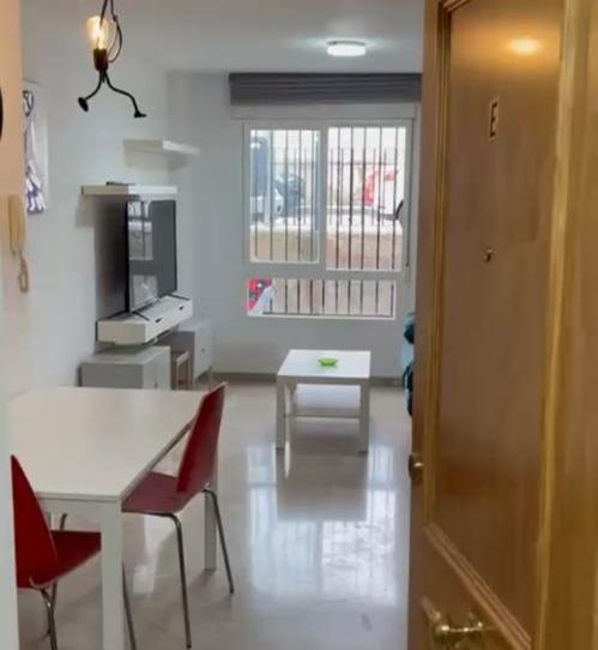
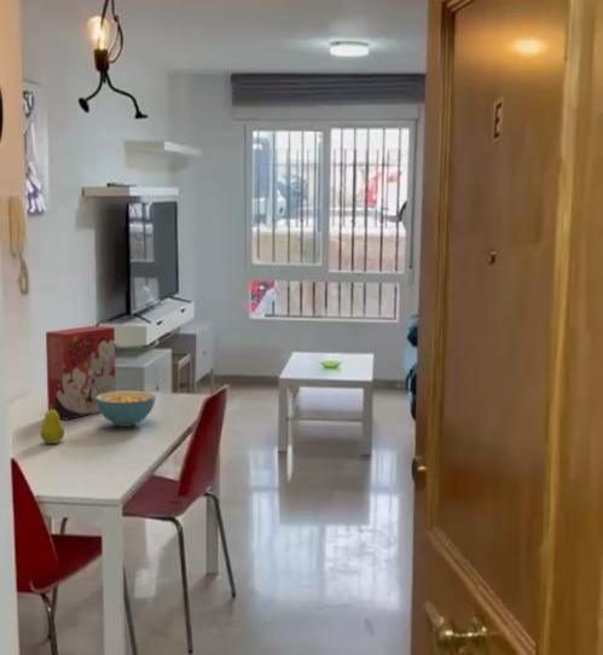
+ cereal box (81, 371)
+ cereal bowl (126, 410)
+ fruit (52, 423)
